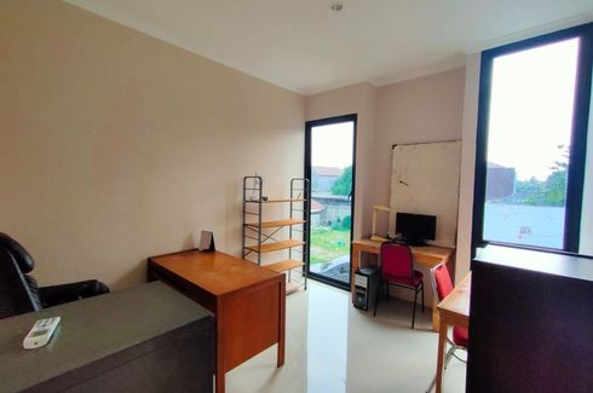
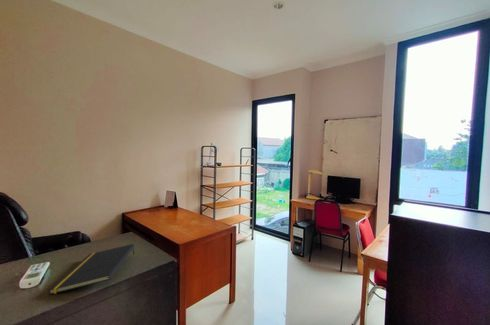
+ notepad (98, 265)
